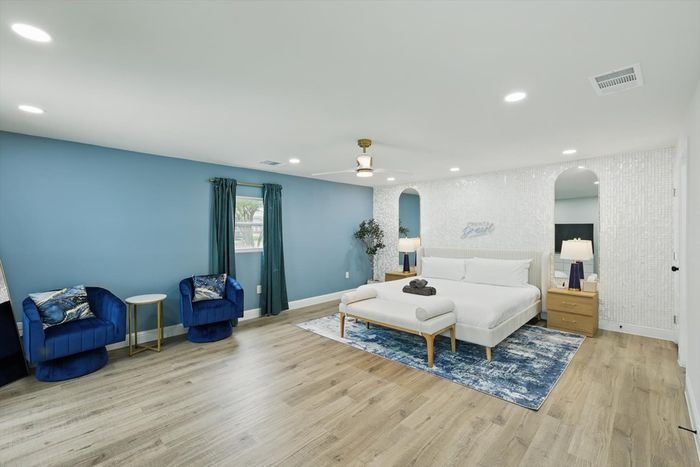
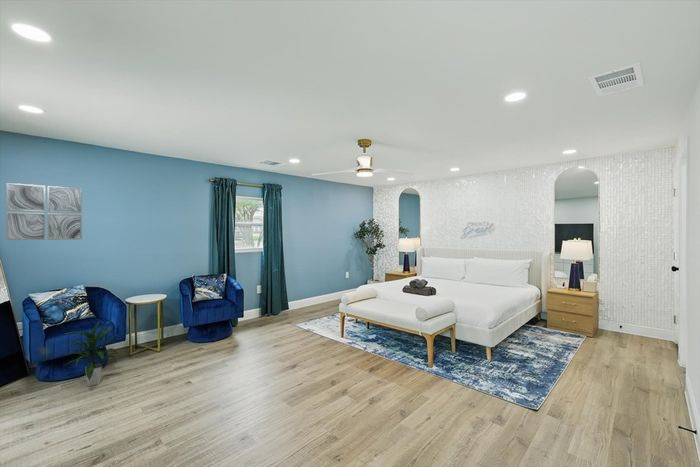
+ indoor plant (90, 354)
+ wall art (47, 211)
